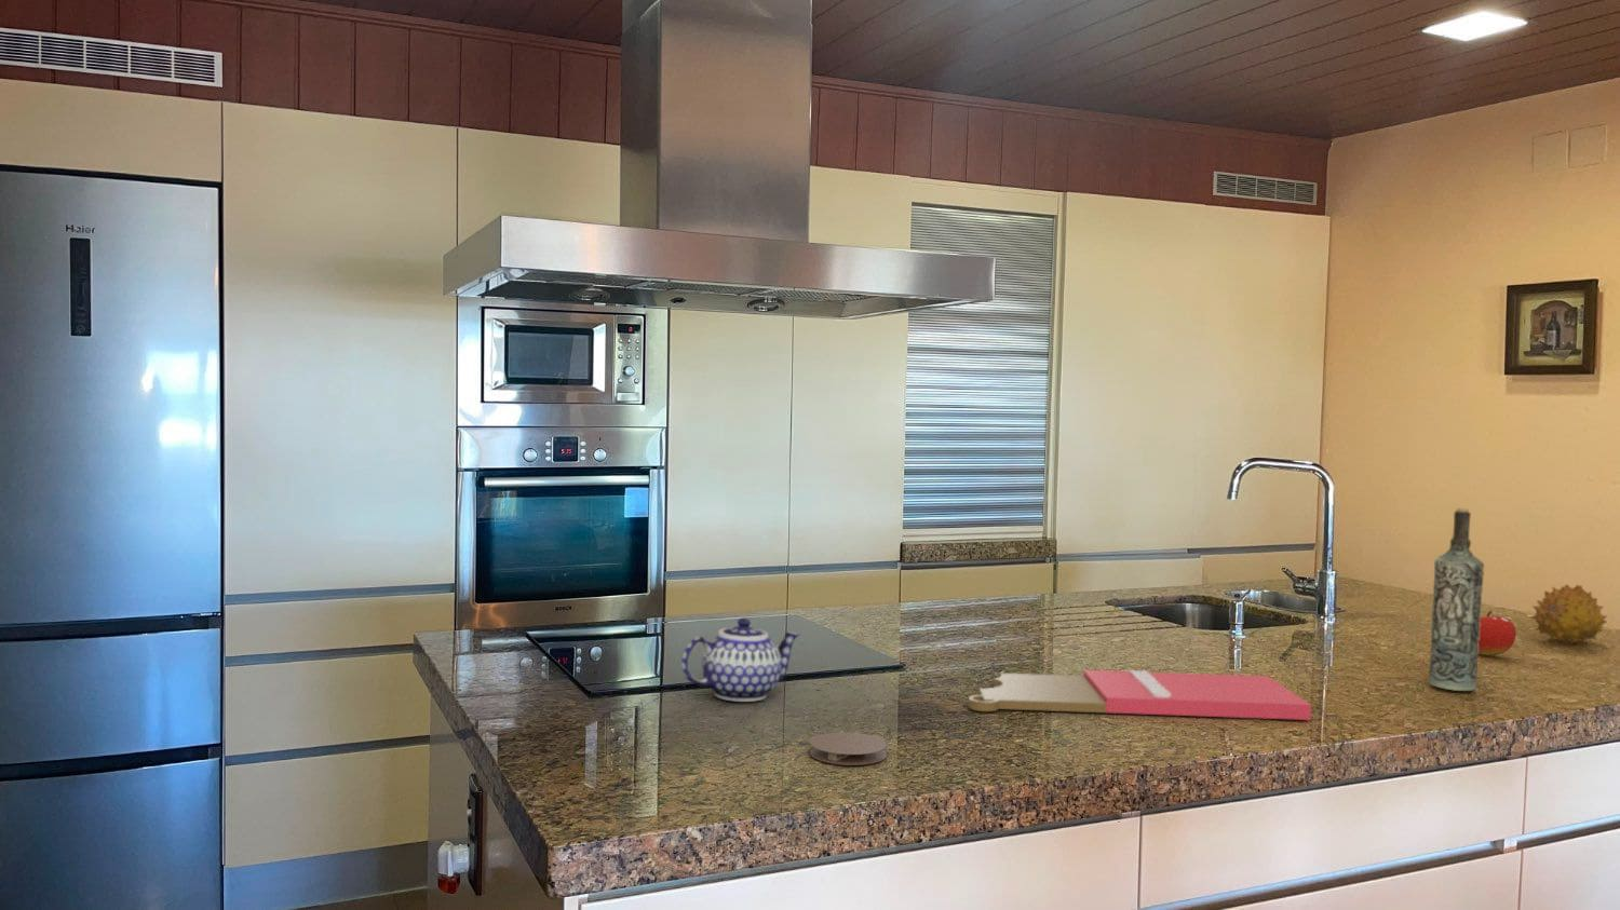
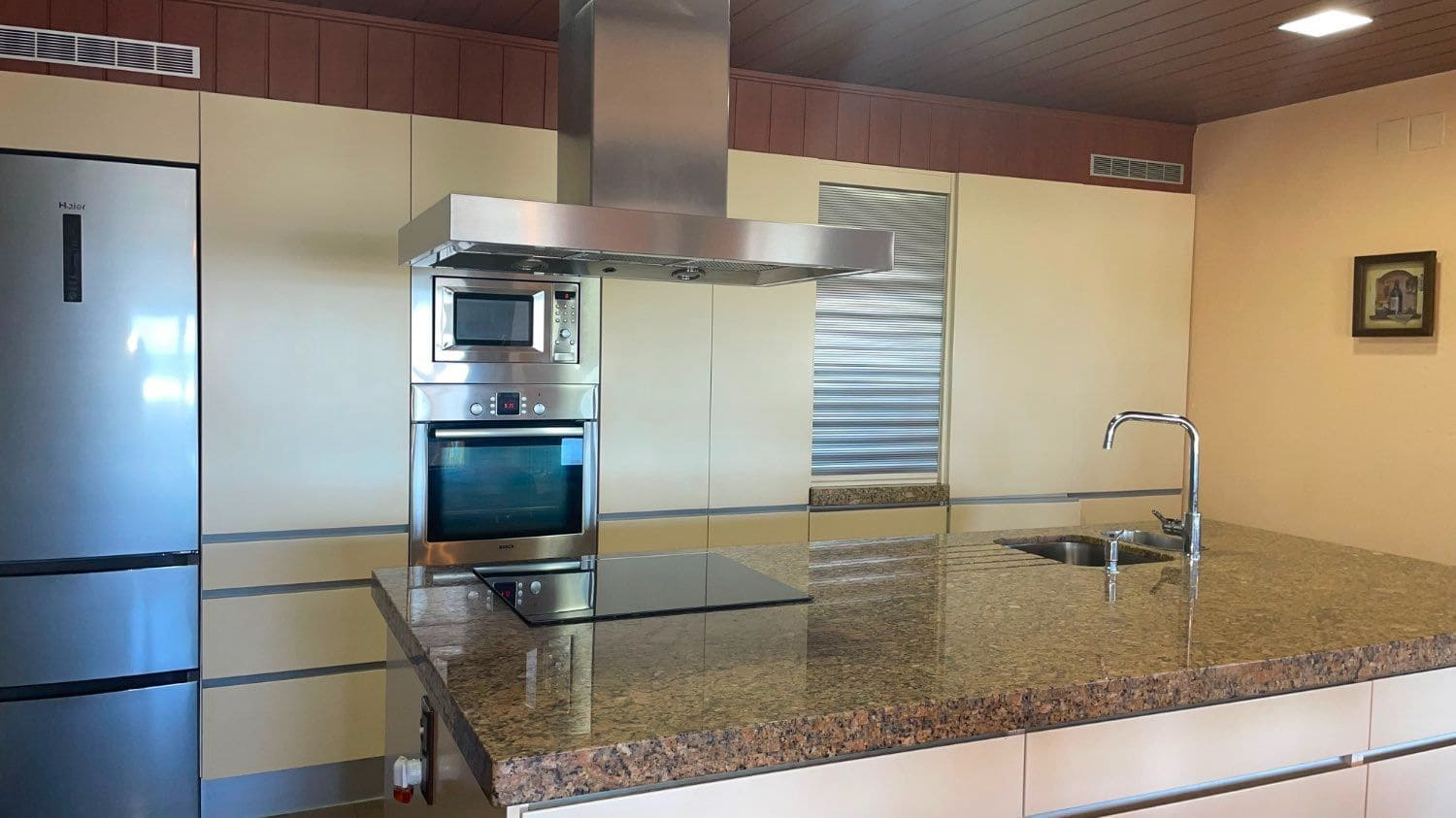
- coaster (848, 748)
- bottle (1456, 599)
- teapot (742, 656)
- fruit (1567, 613)
- fruit (1489, 634)
- cutting board (1125, 691)
